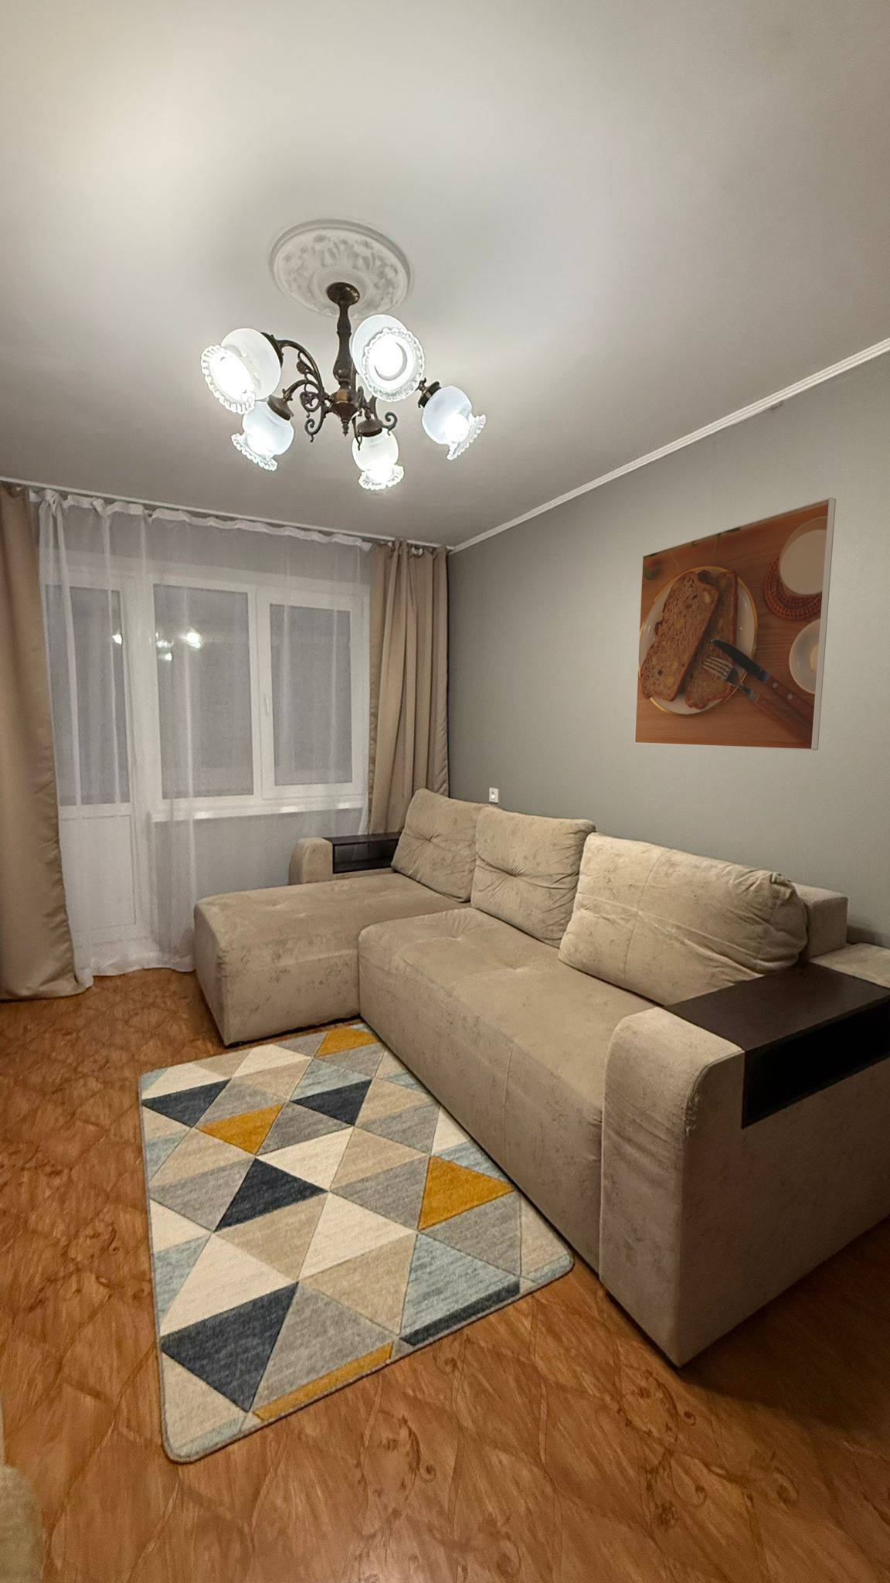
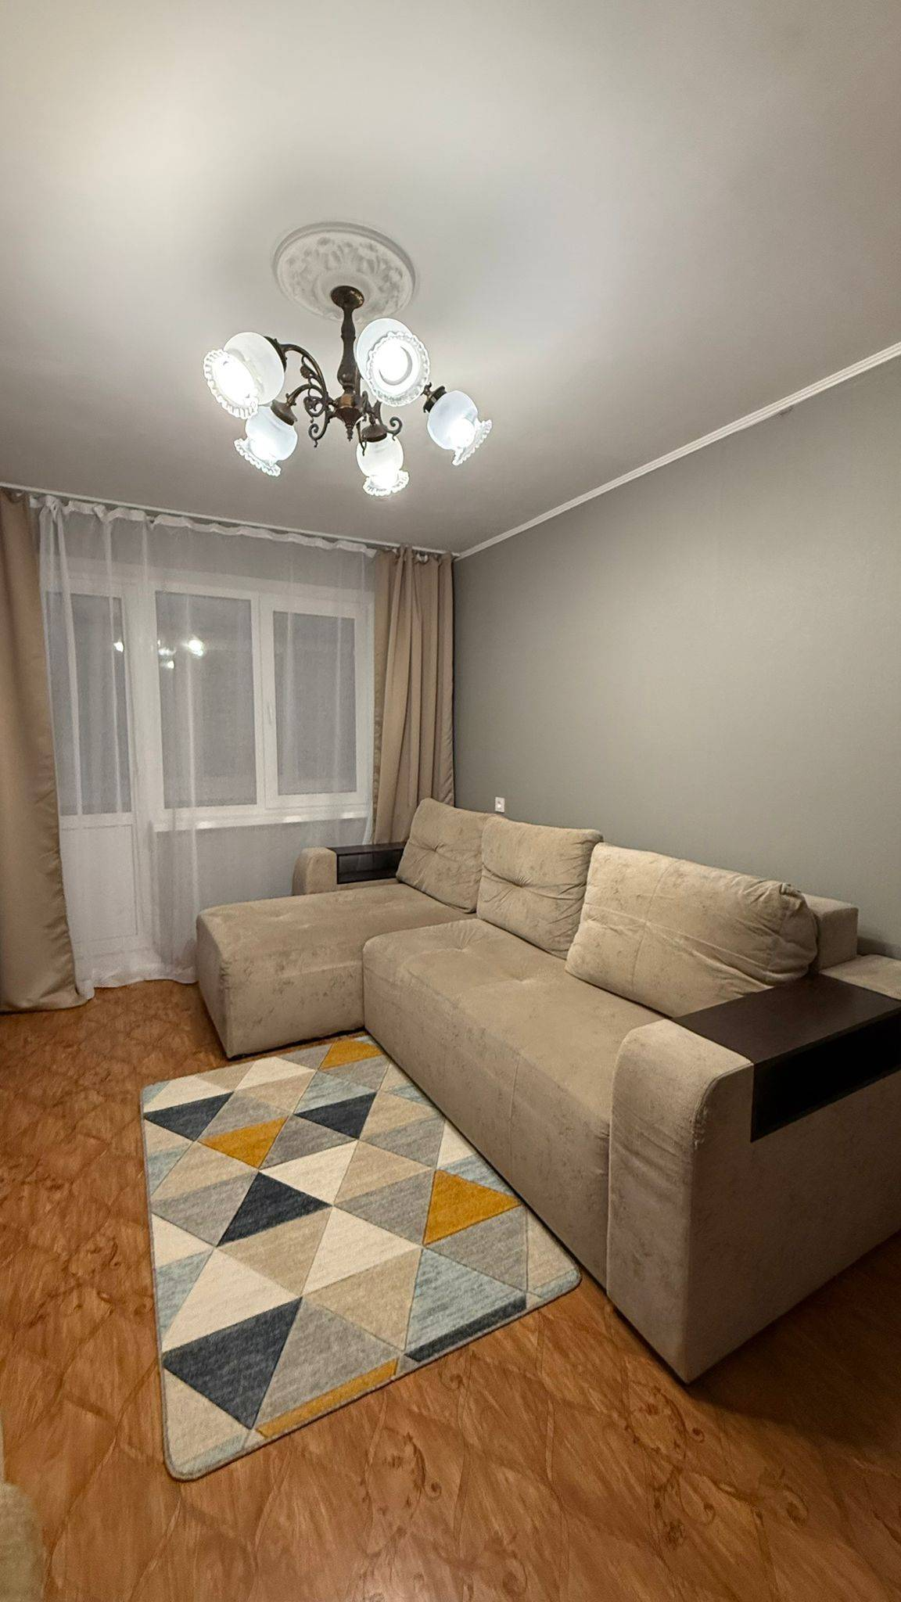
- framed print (718, 640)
